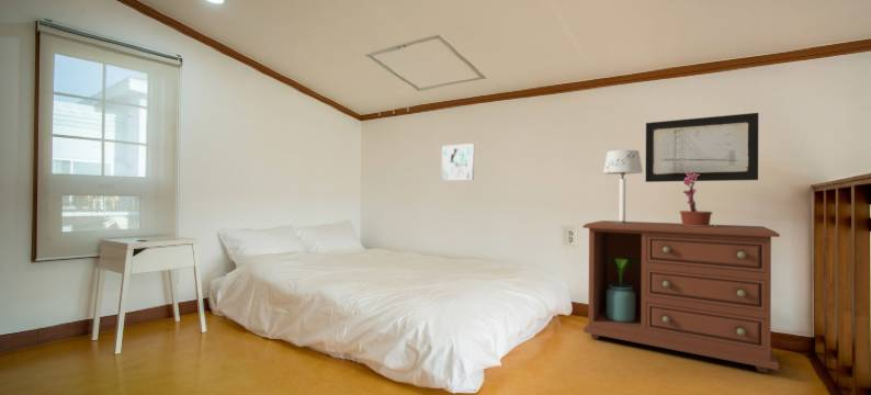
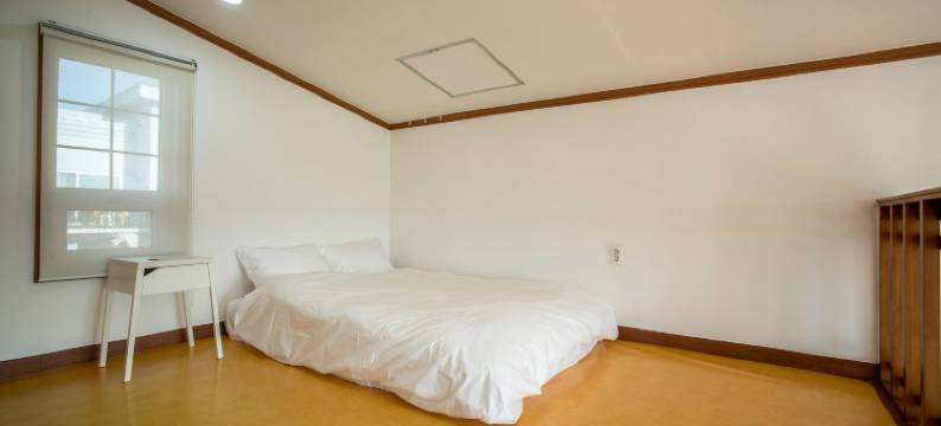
- table lamp (622, 187)
- wall art (698, 149)
- wall art (457, 162)
- potted plant (694, 202)
- dresser (671, 284)
